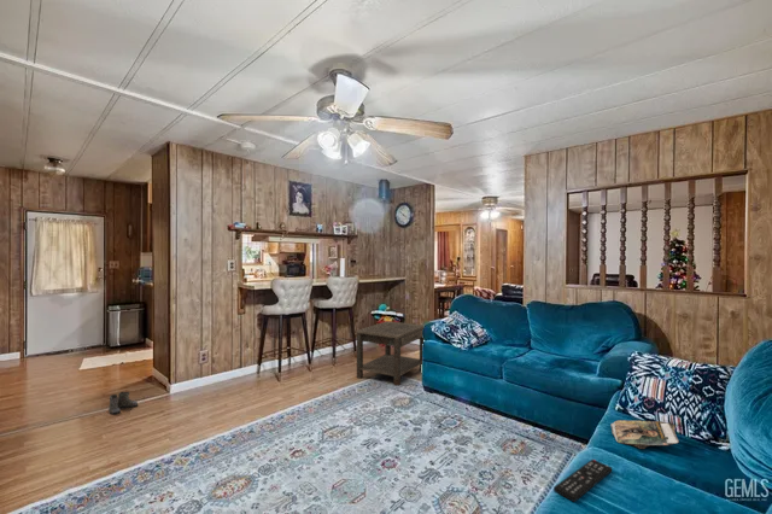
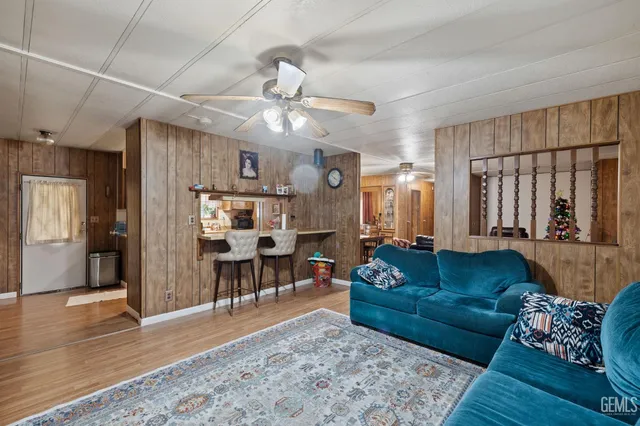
- magazine (644, 432)
- side table (394, 350)
- boots (121, 402)
- remote control (584, 478)
